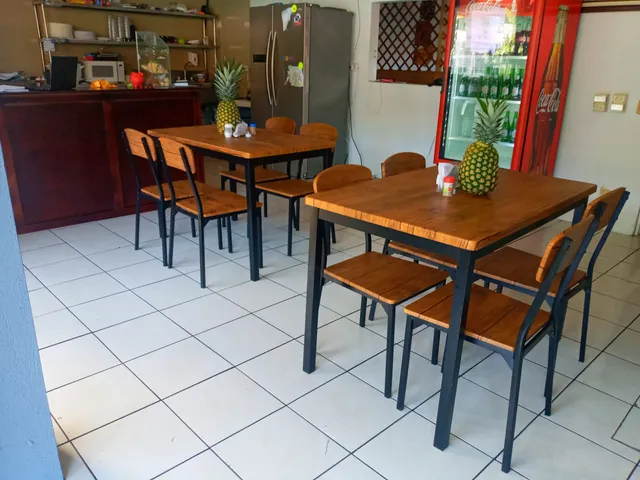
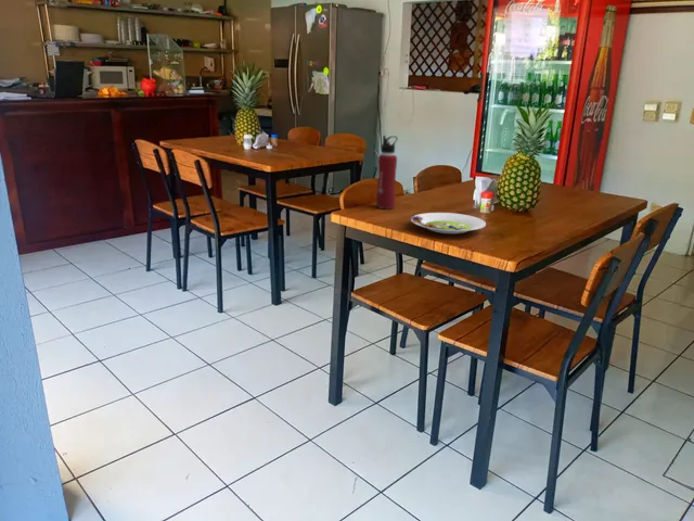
+ salad plate (447, 223)
+ water bottle (386, 171)
